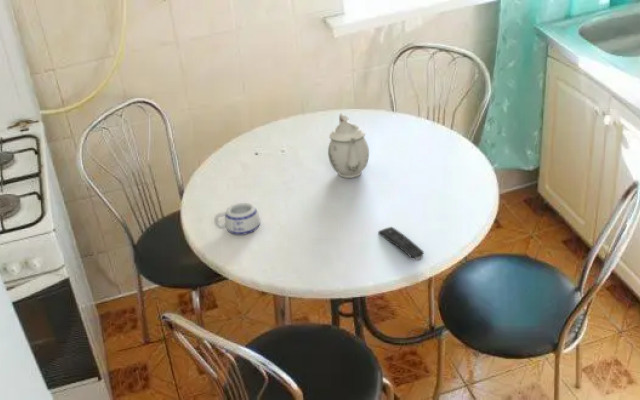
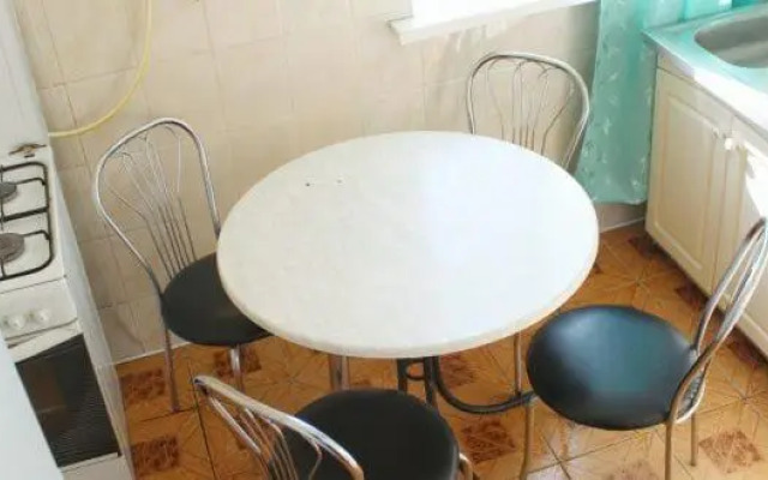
- remote control (402, 243)
- mug (236, 219)
- teapot (348, 145)
